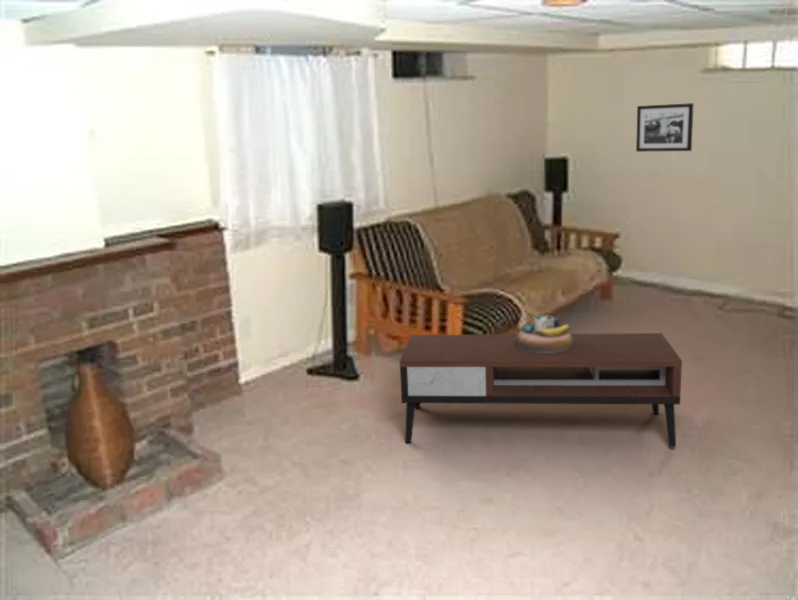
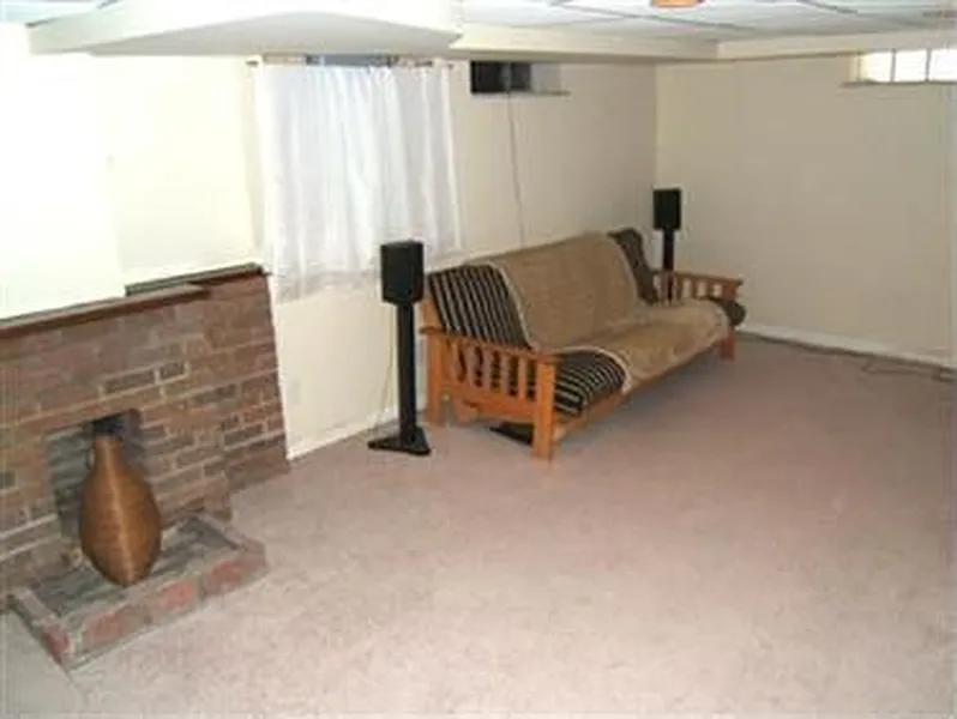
- decorative bowl (544, 329)
- picture frame (664, 128)
- coffee table (535, 387)
